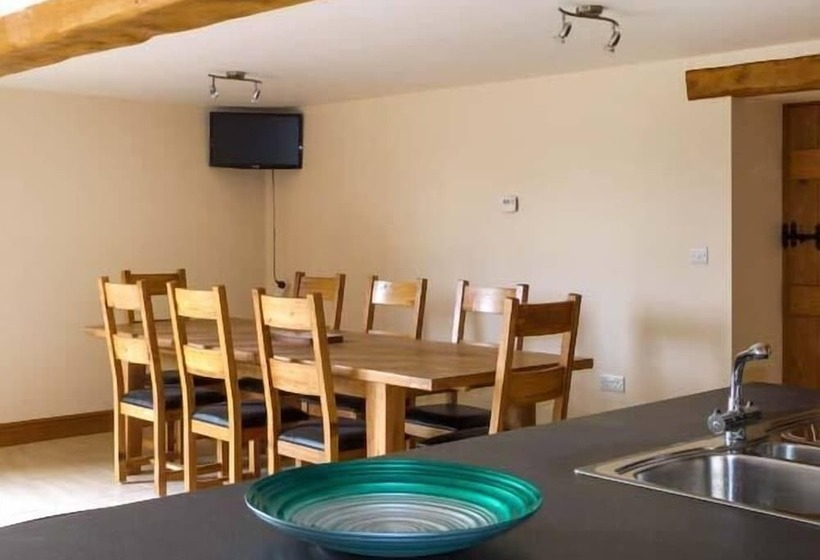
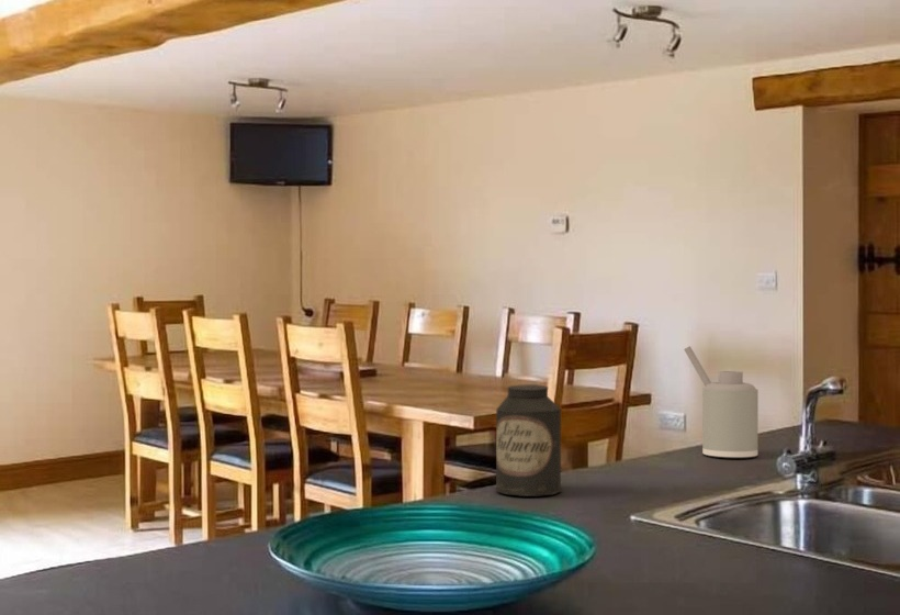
+ soap dispenser (720, 401)
+ canister (528, 438)
